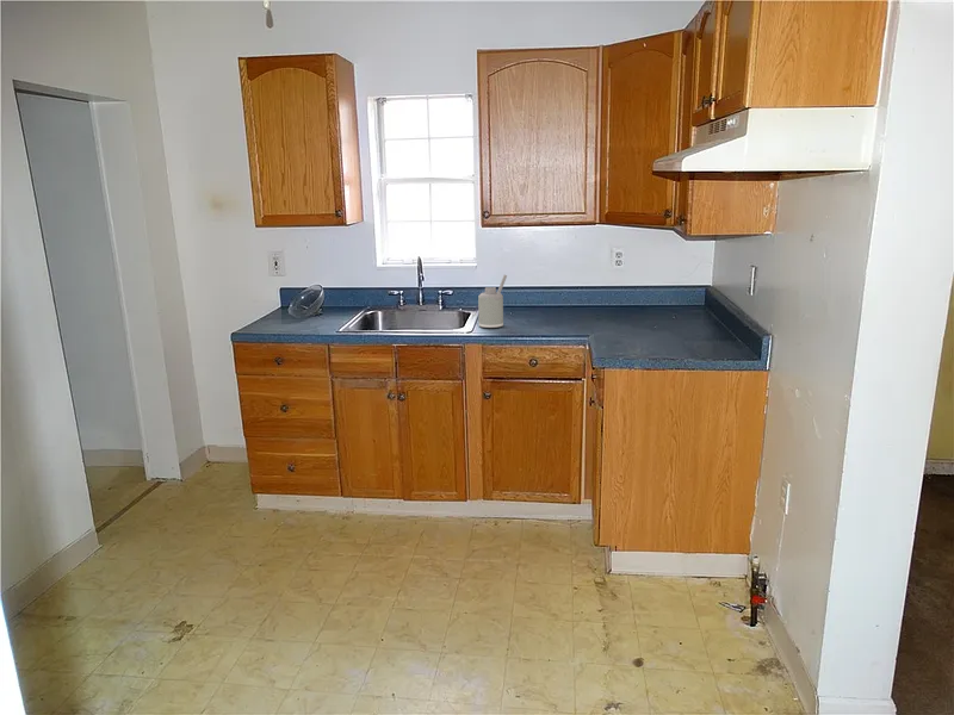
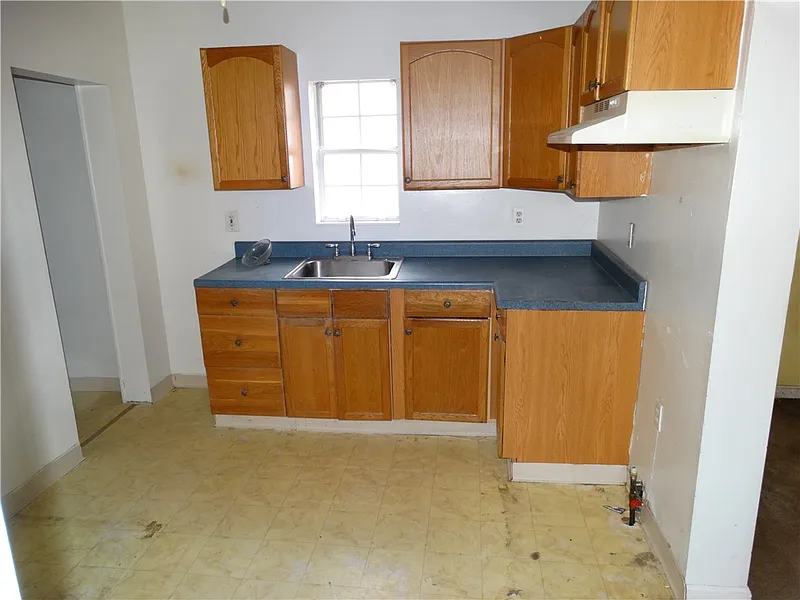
- soap dispenser (494, 300)
